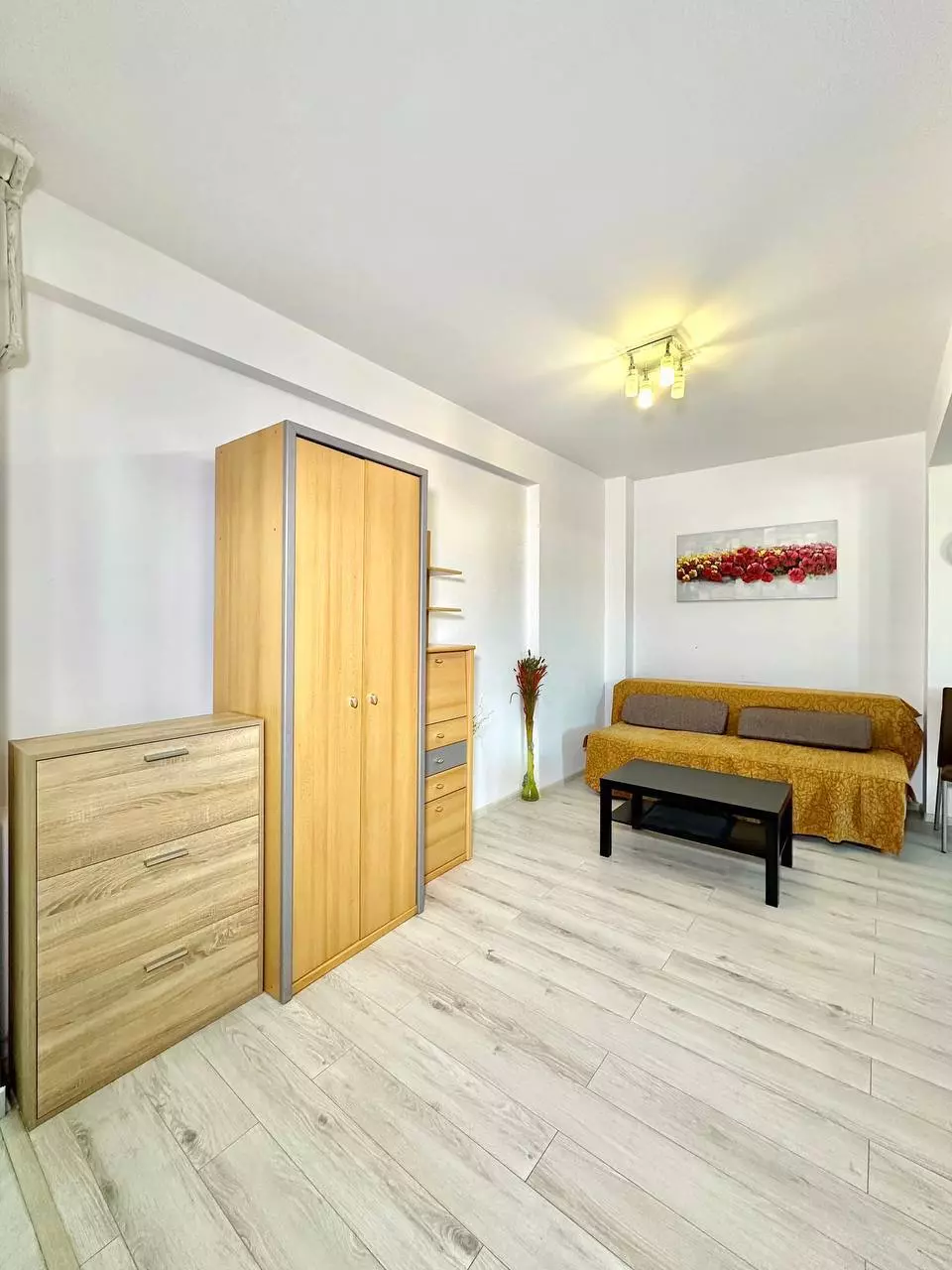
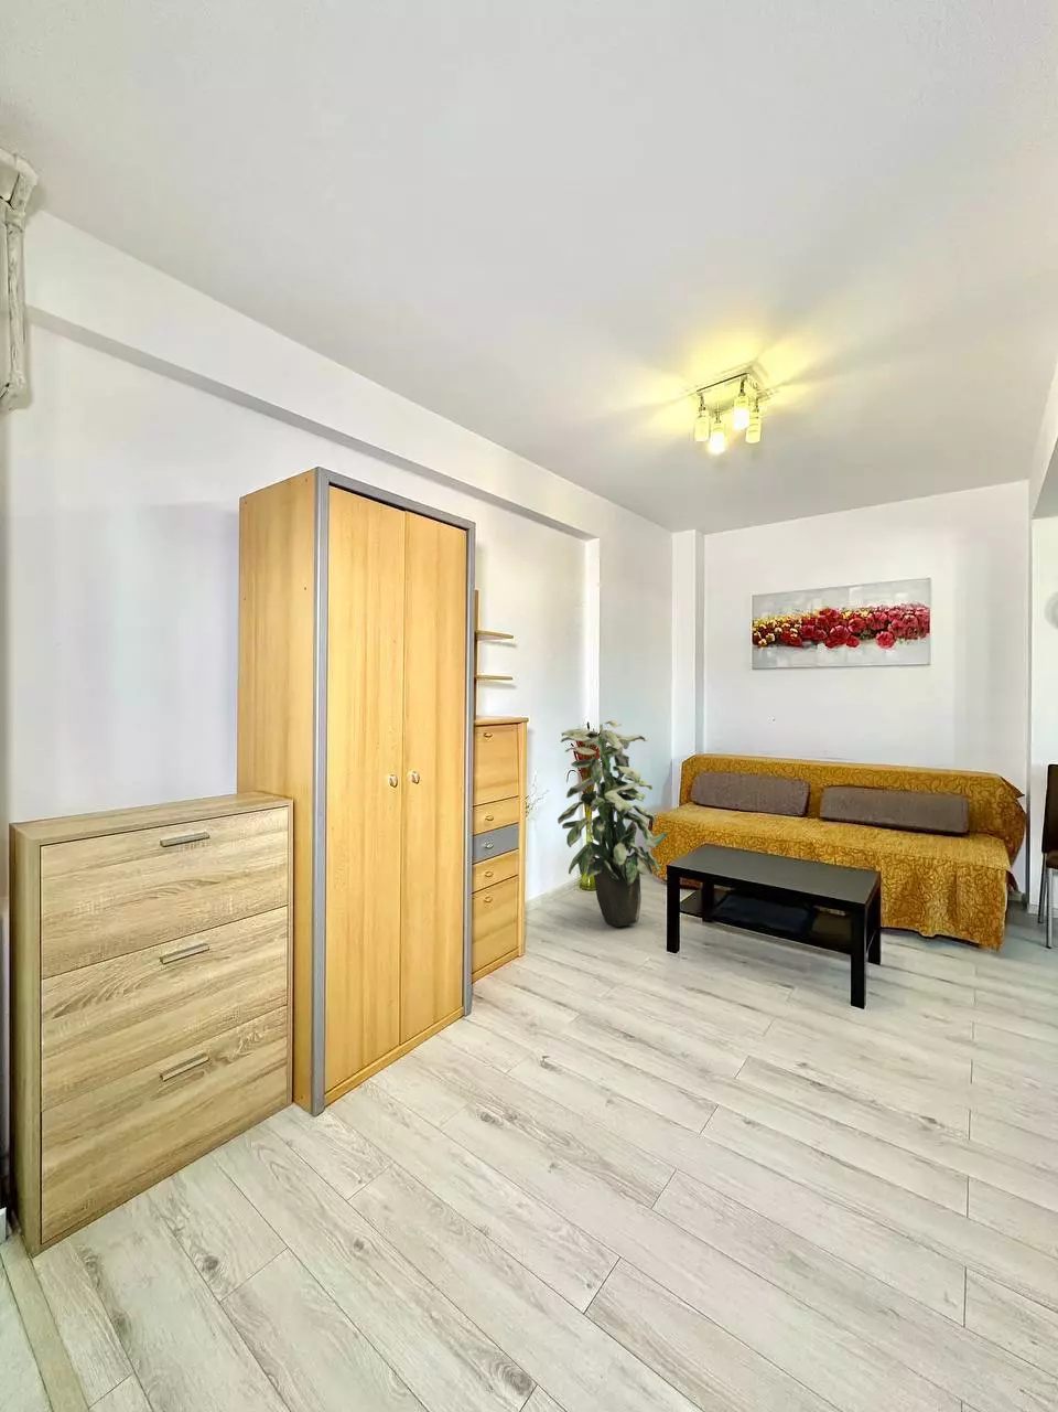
+ indoor plant (608, 821)
